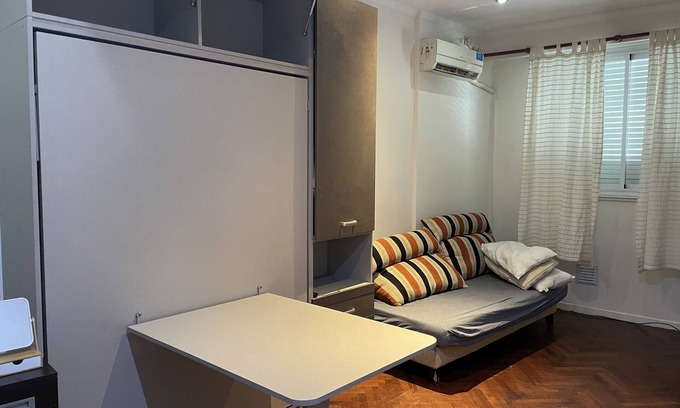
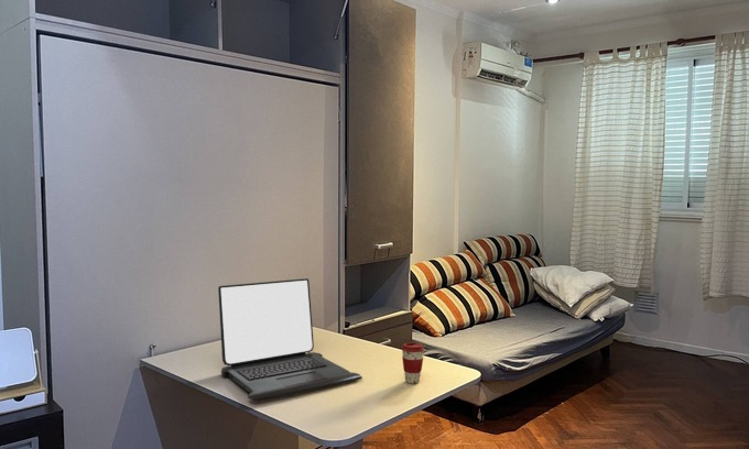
+ coffee cup (412, 362)
+ laptop (286, 332)
